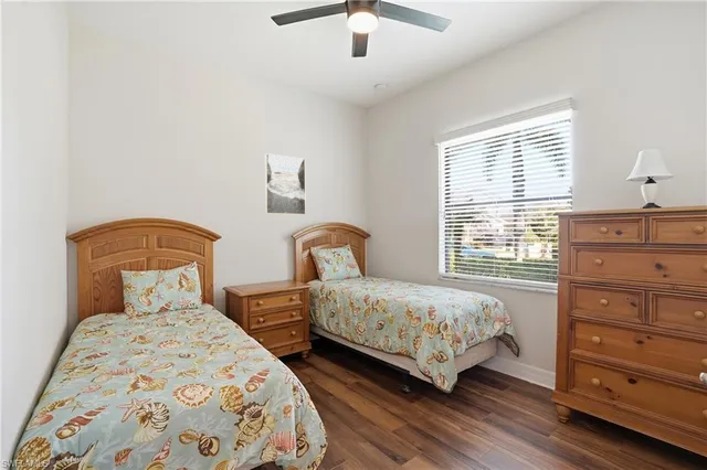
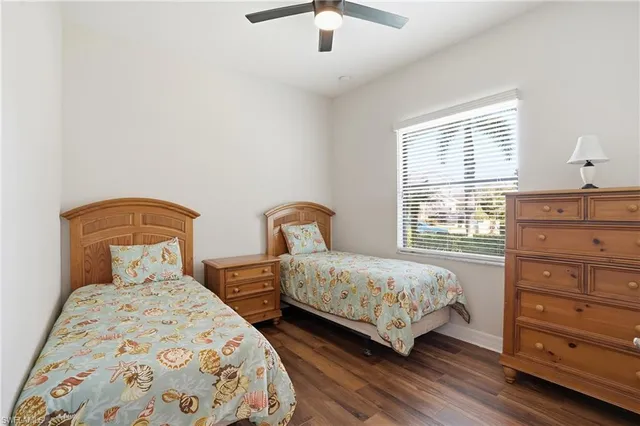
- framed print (285, 185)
